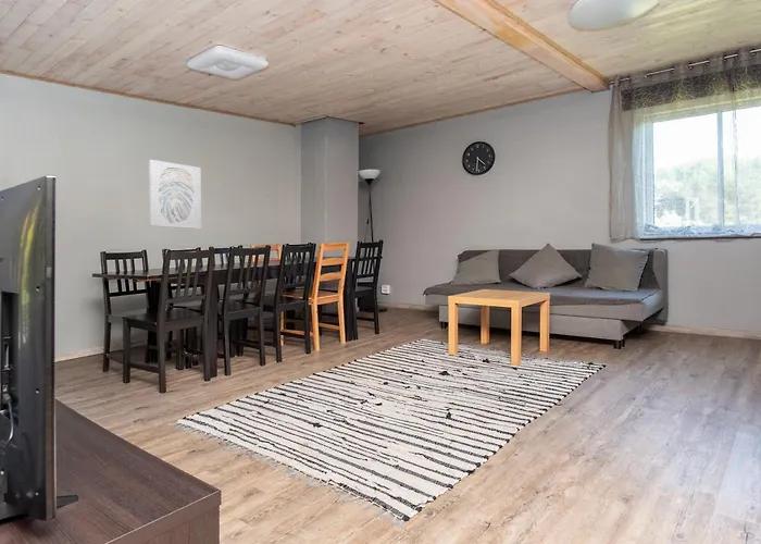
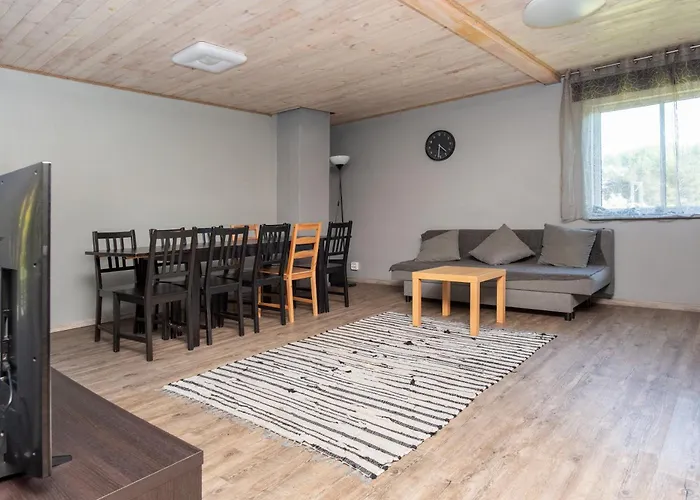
- wall art (175, 195)
